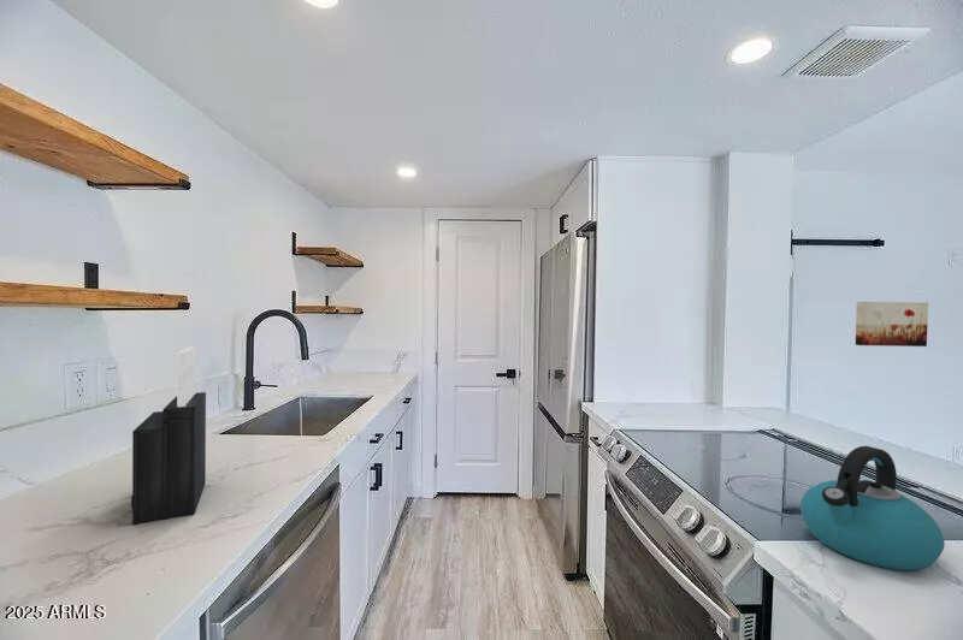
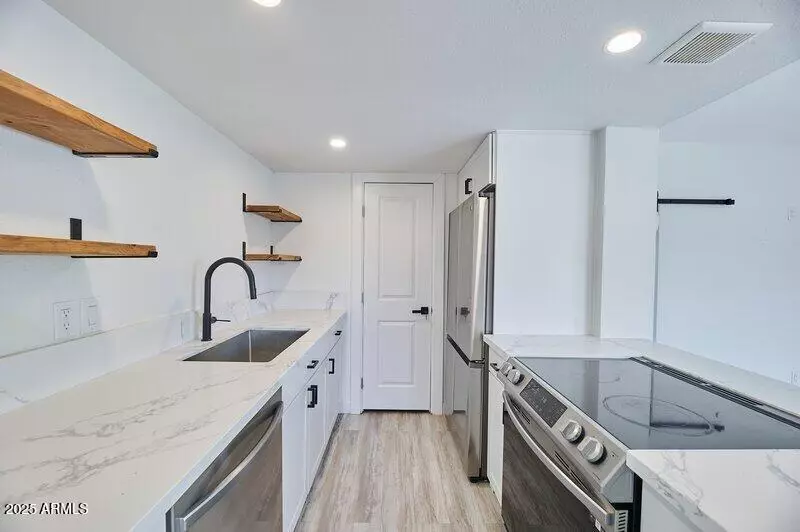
- knife block (166, 426)
- wall art (891, 324)
- kettle (862, 498)
